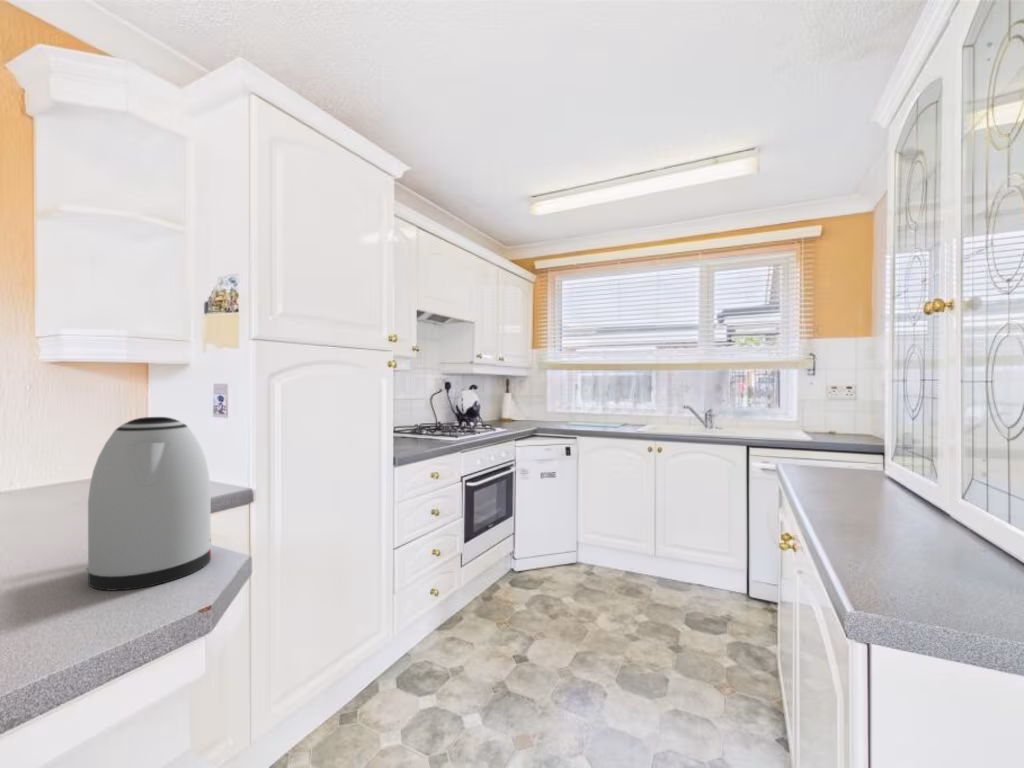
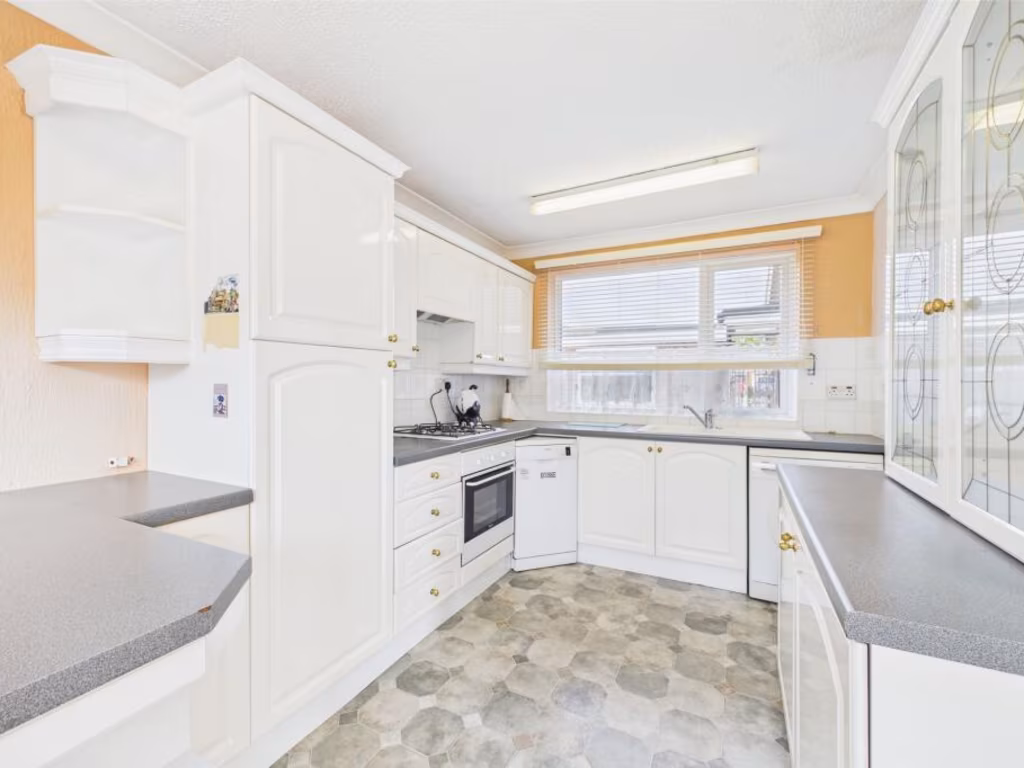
- kettle (155, 489)
